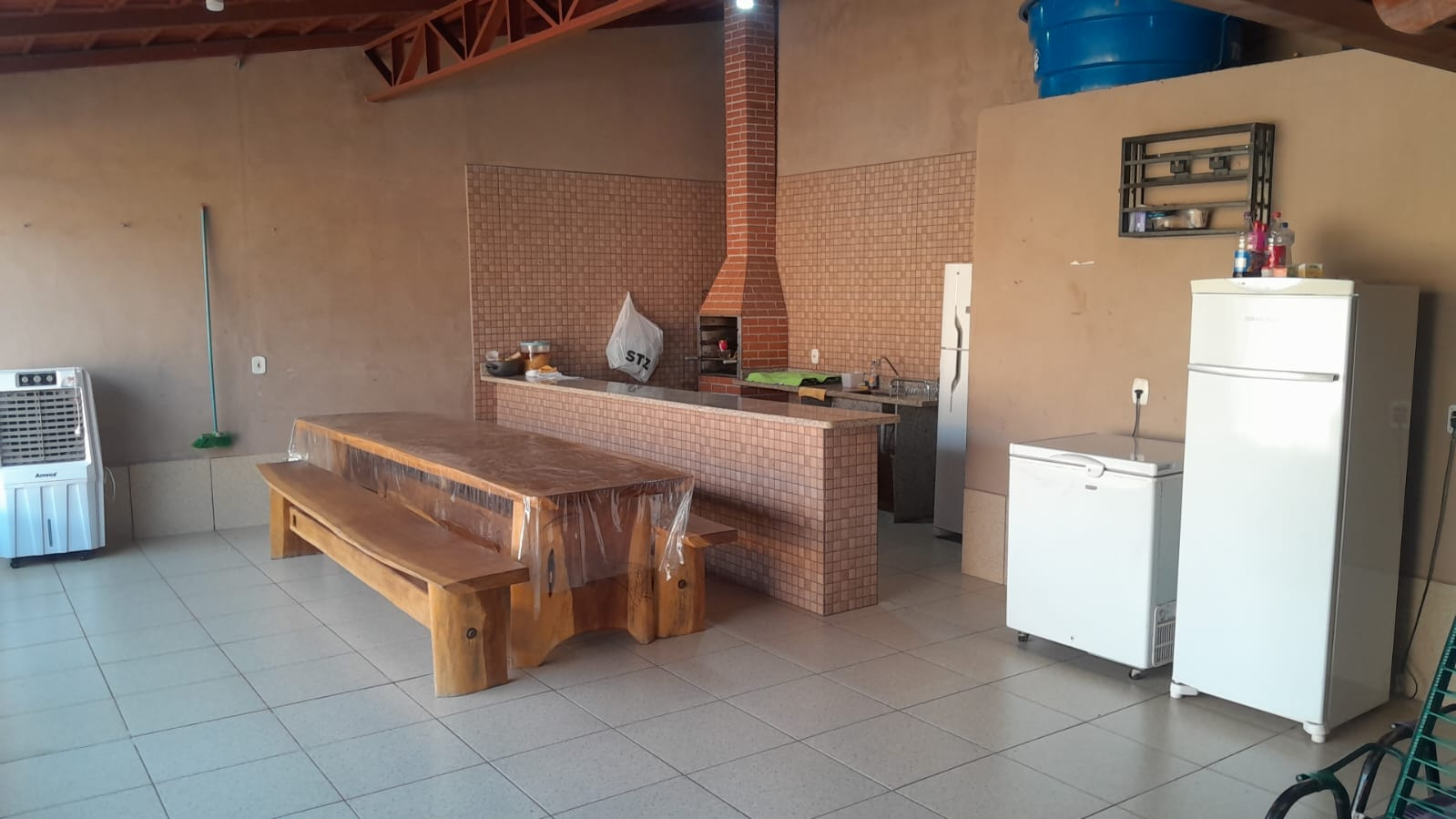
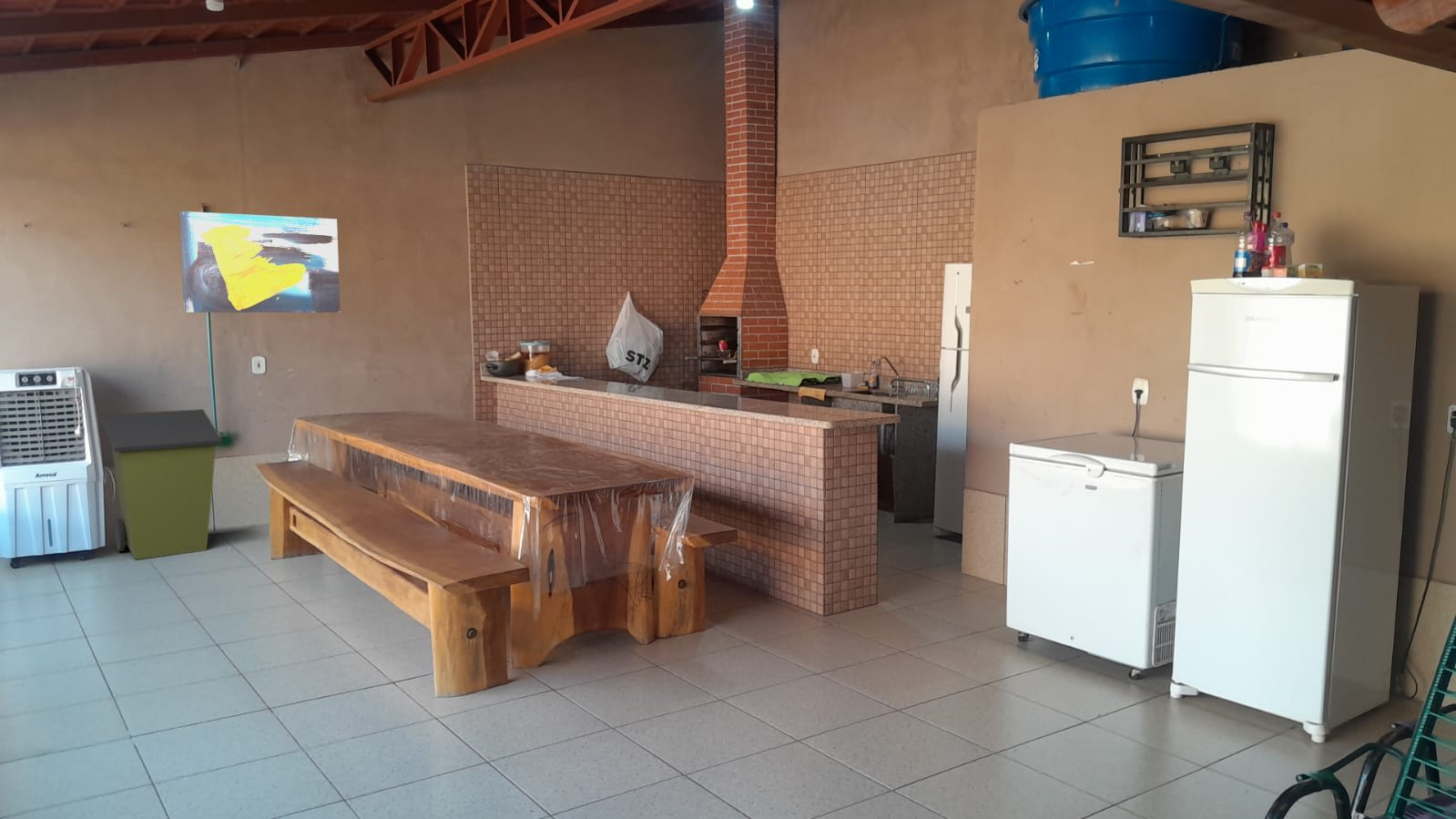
+ trash can (163, 483)
+ wall art (262, 263)
